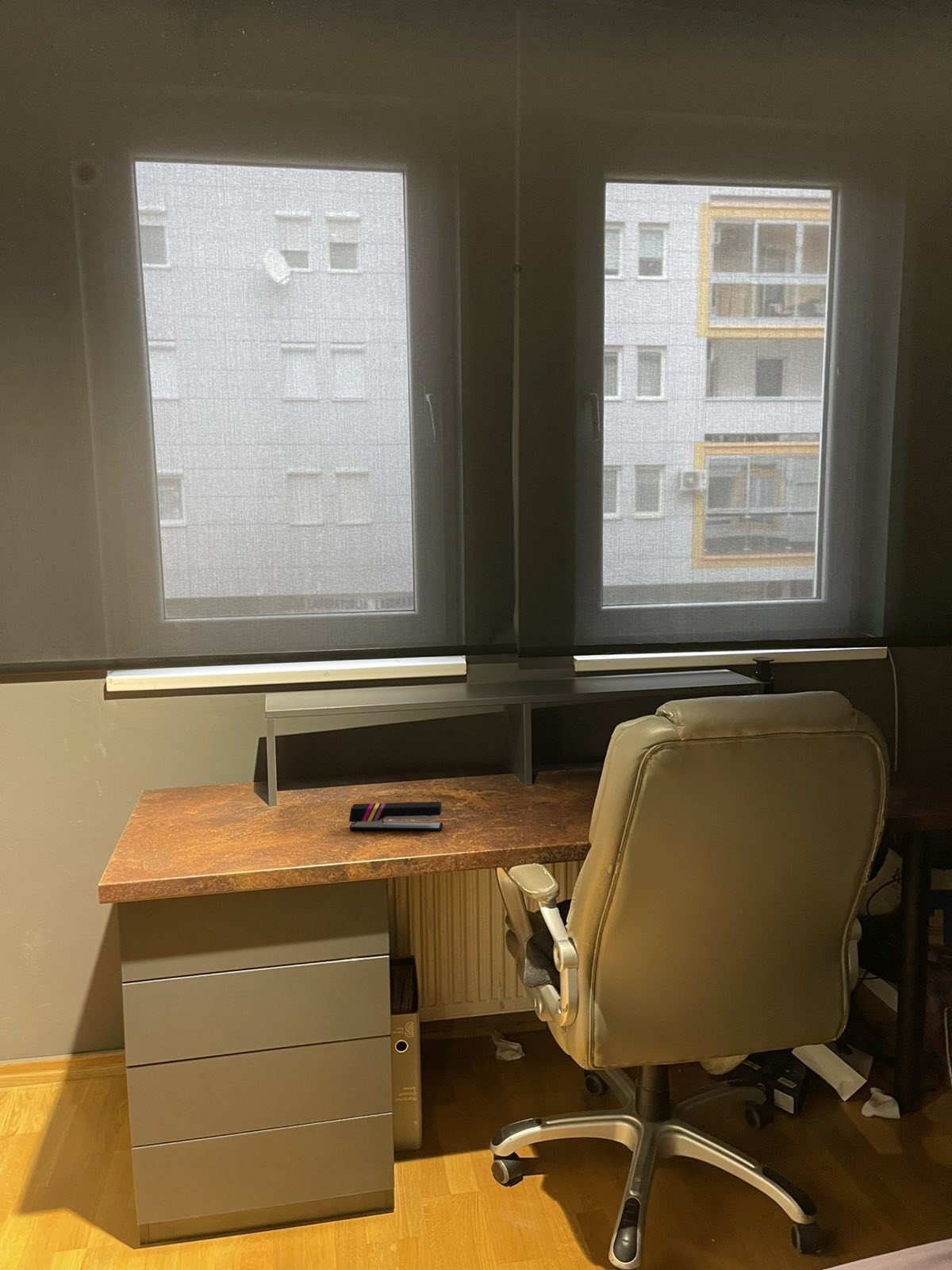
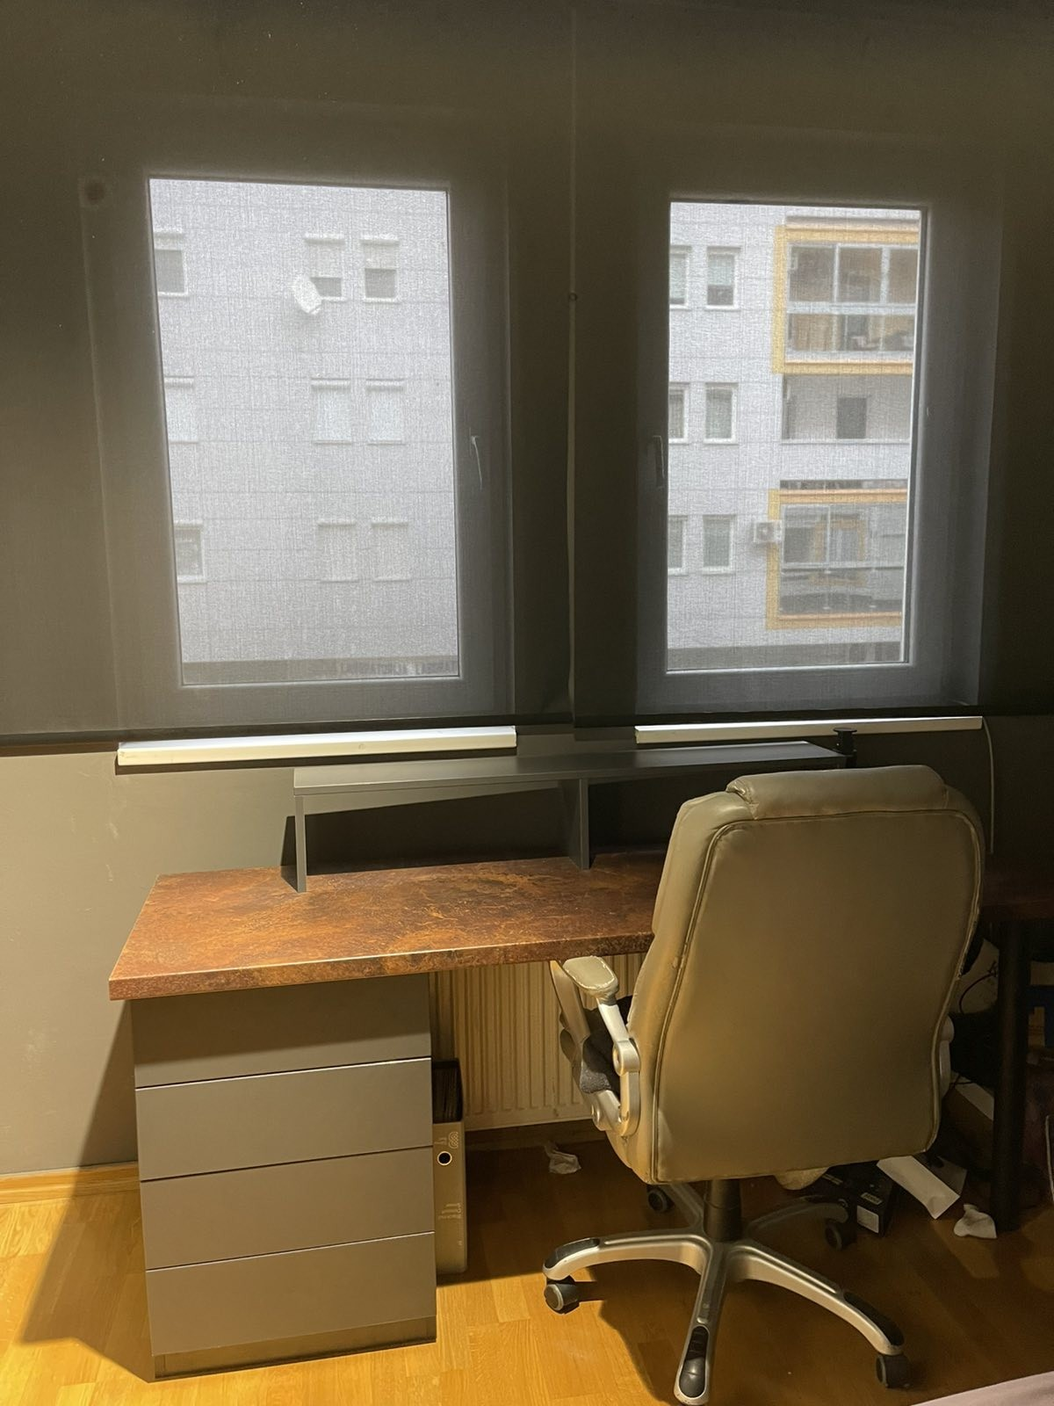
- stapler (396, 815)
